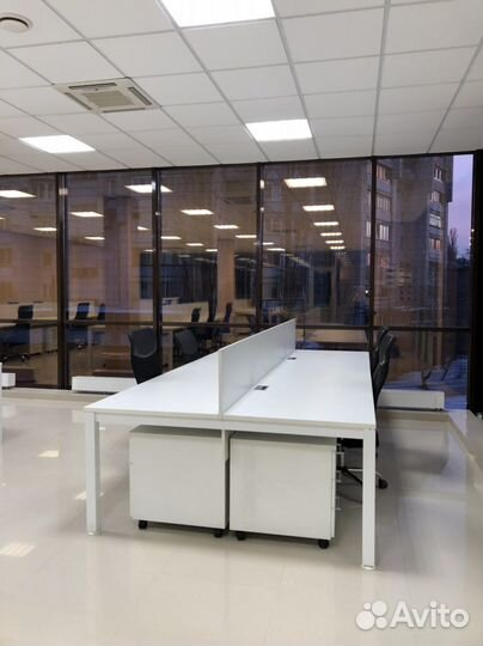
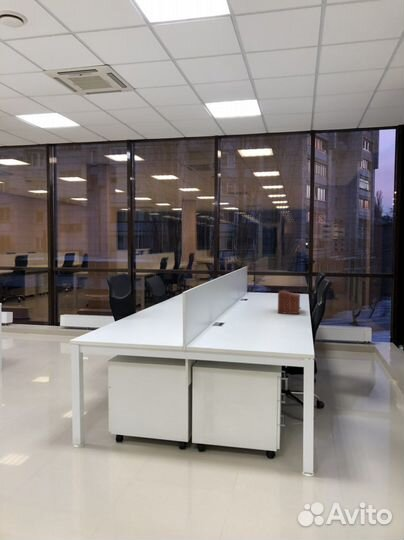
+ sewing box (289, 301)
